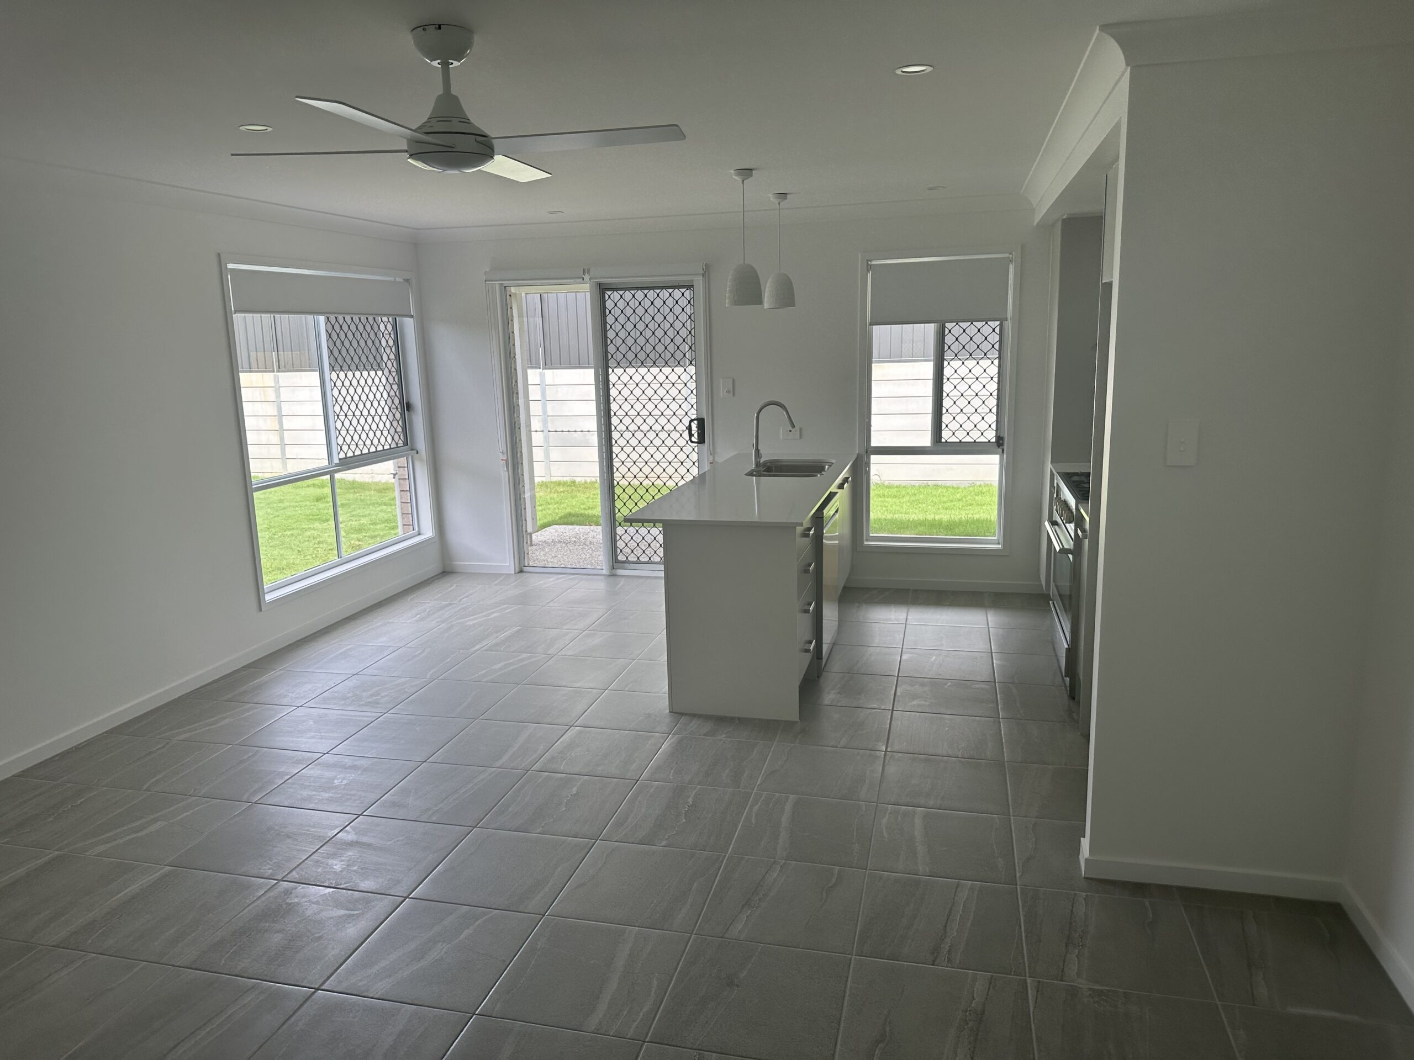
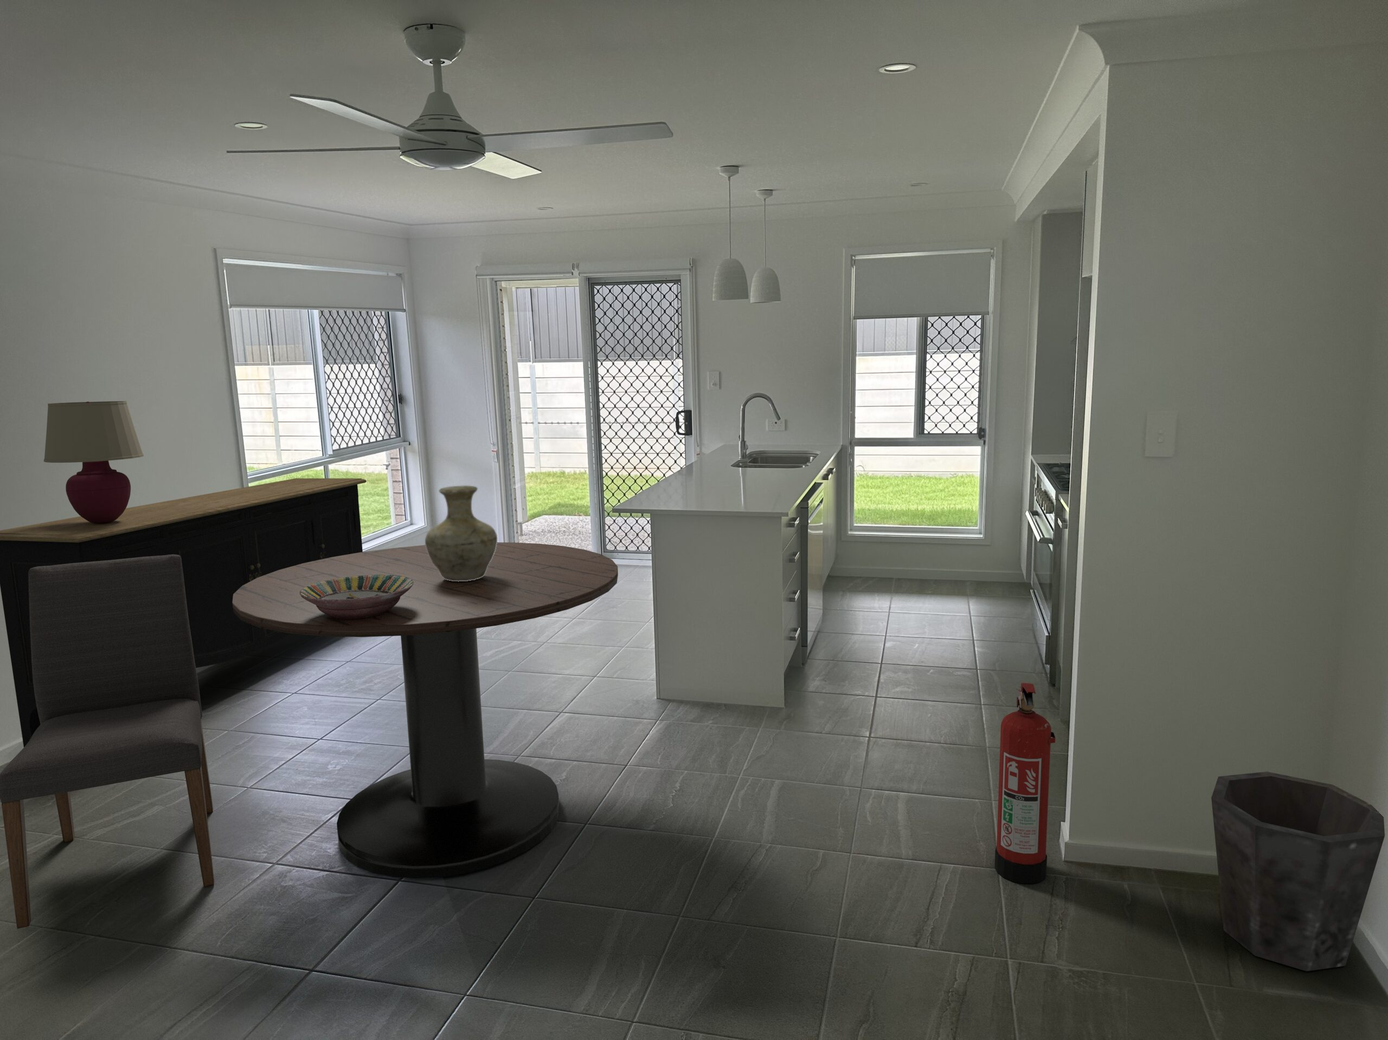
+ chair (114, 720)
+ table lamp (95, 462)
+ dining table (444, 700)
+ serving bowl (358, 599)
+ fire extinguisher (1025, 777)
+ vase (461, 532)
+ waste bin (1290, 871)
+ sideboard (221, 590)
